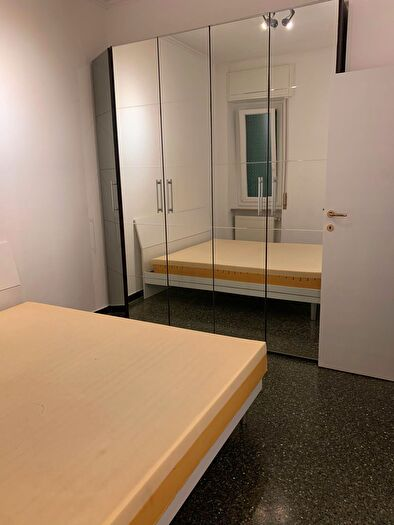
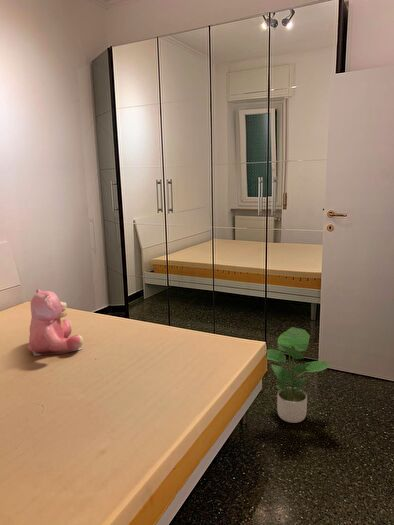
+ teddy bear (57, 318)
+ potted plant (299, 376)
